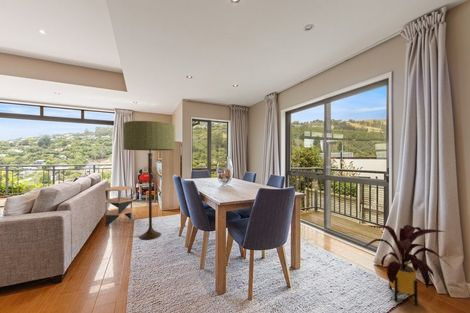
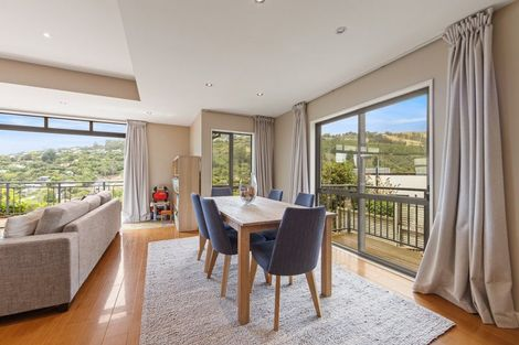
- side table (119, 205)
- house plant (402, 260)
- floor lamp (150, 180)
